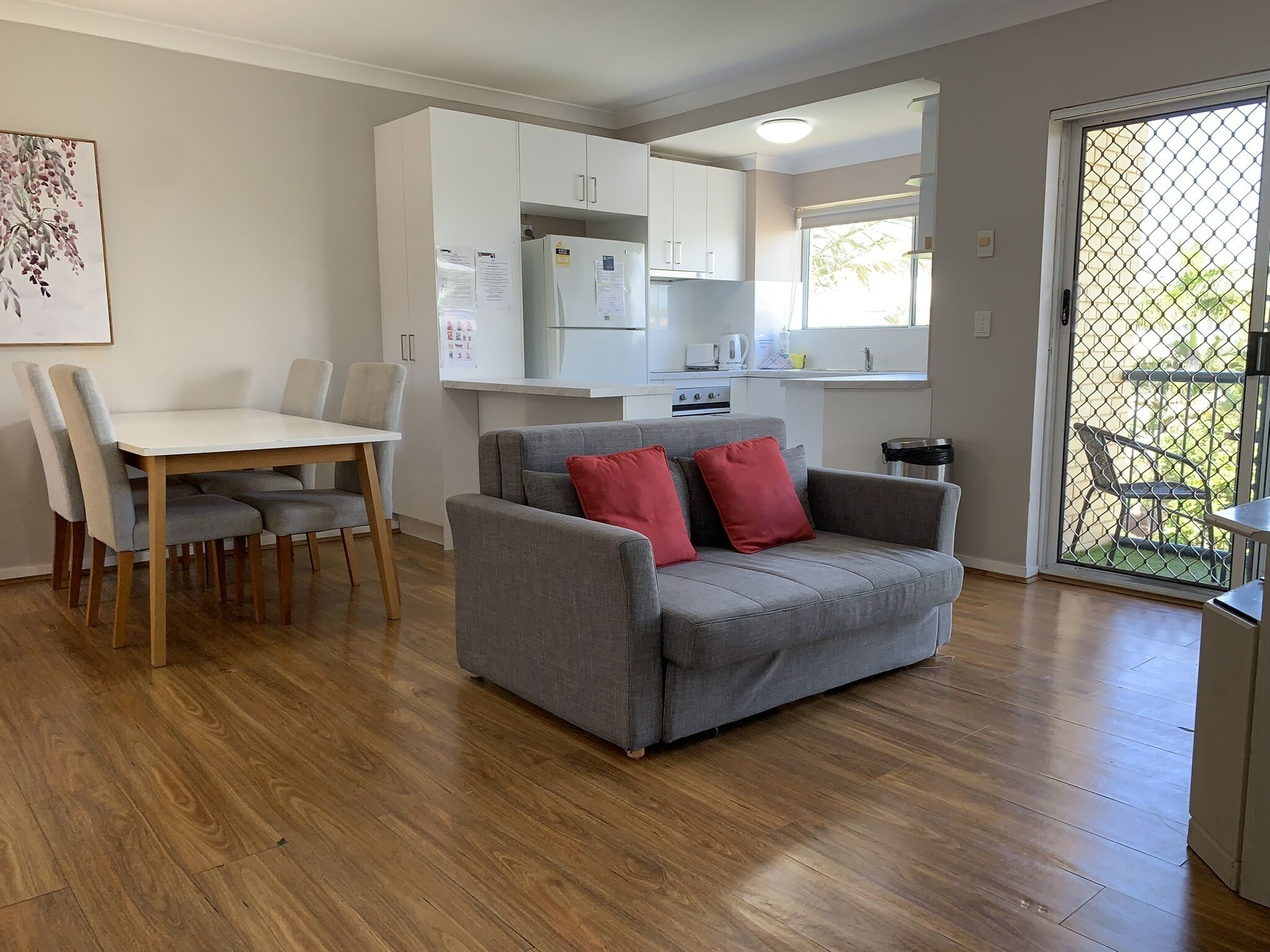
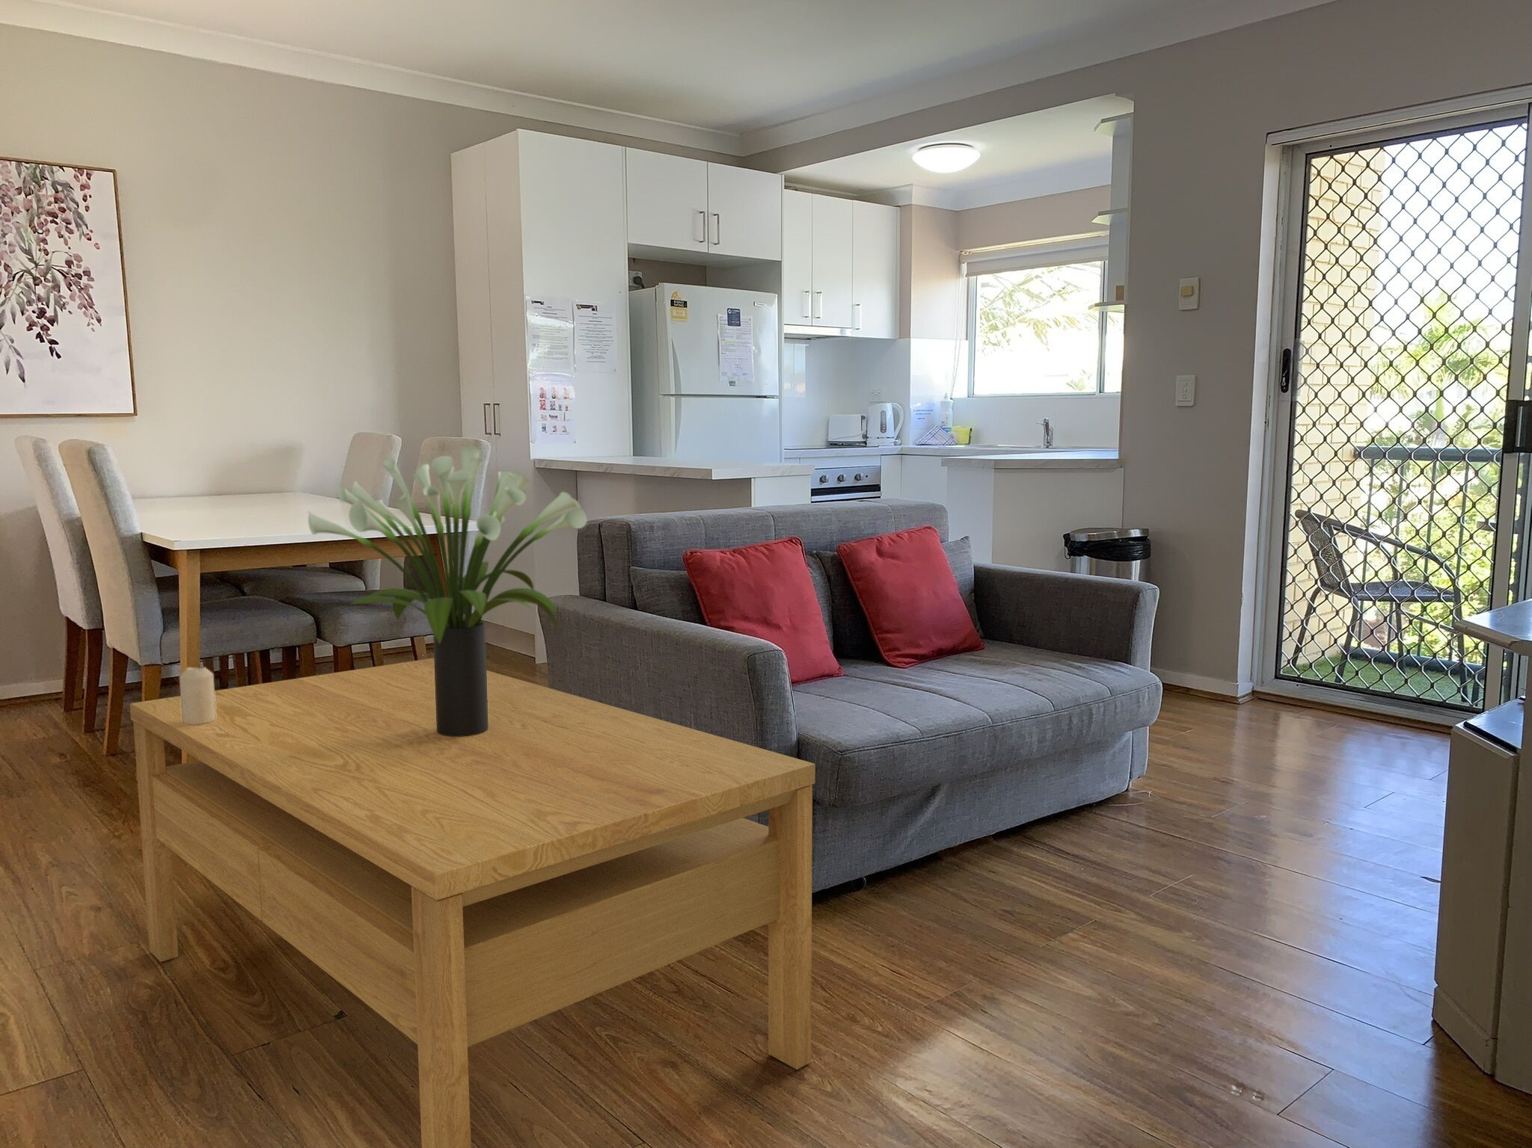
+ candle (198, 693)
+ coffee table (443, 868)
+ potted plant (458, 587)
